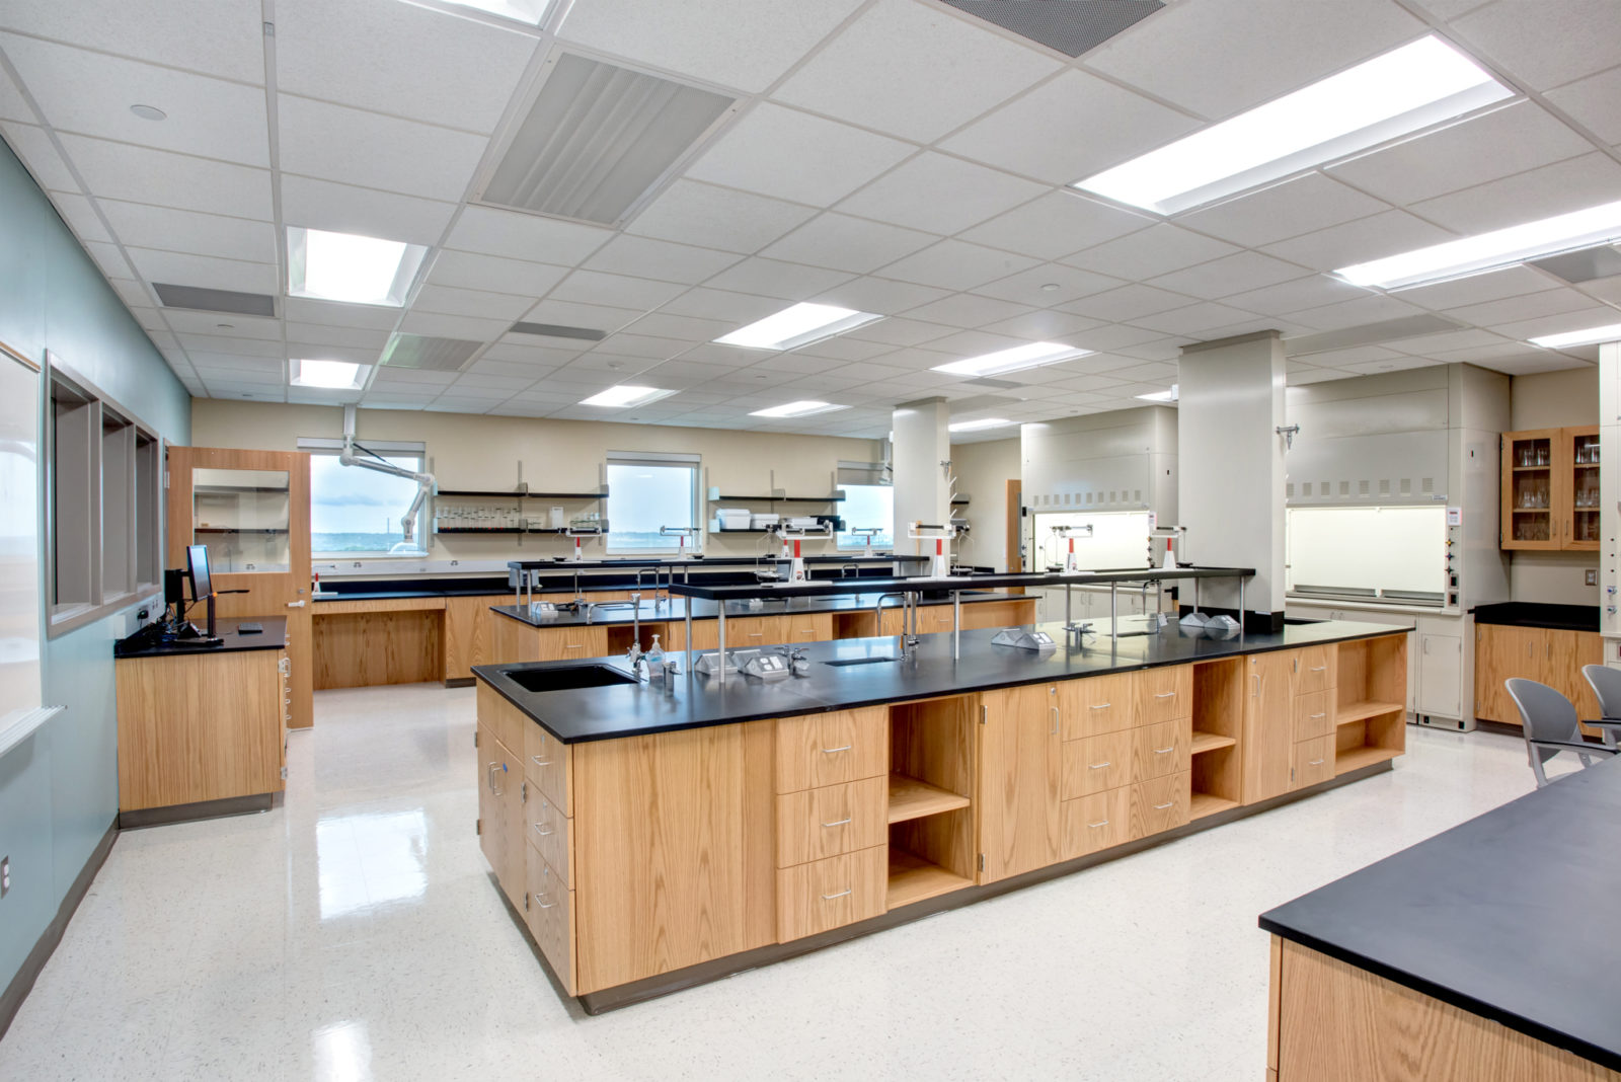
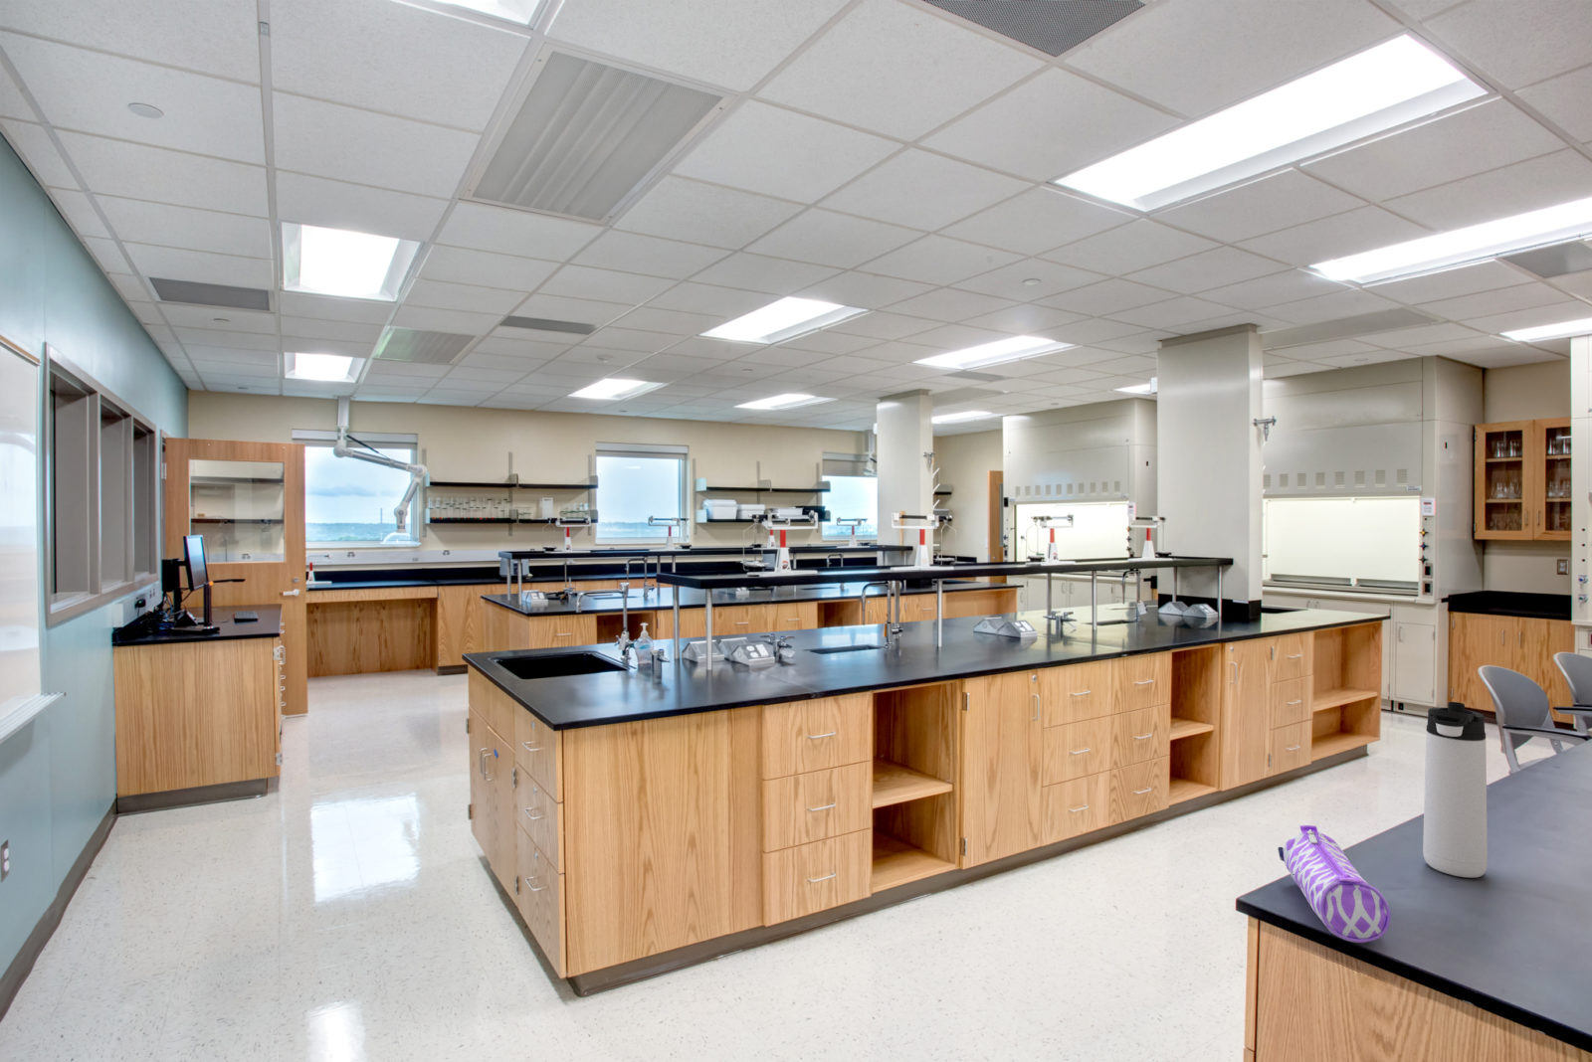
+ thermos bottle (1452, 788)
+ pencil case (1332, 879)
